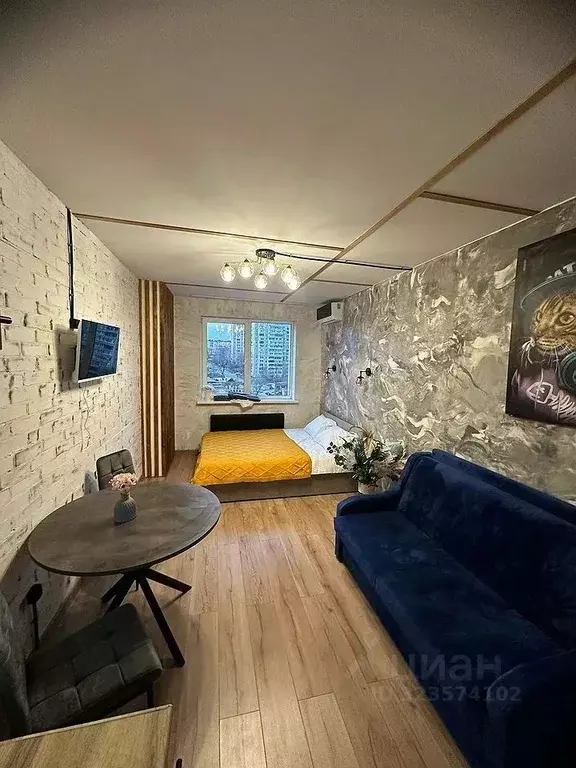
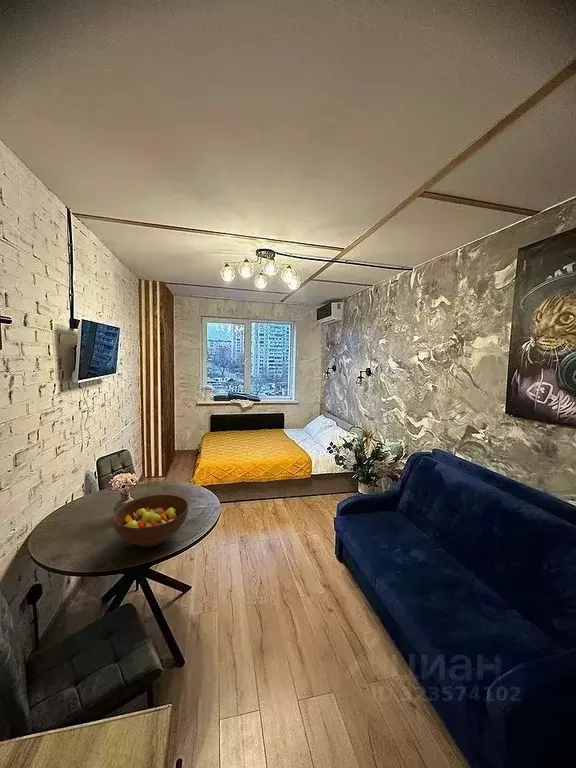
+ fruit bowl (152, 524)
